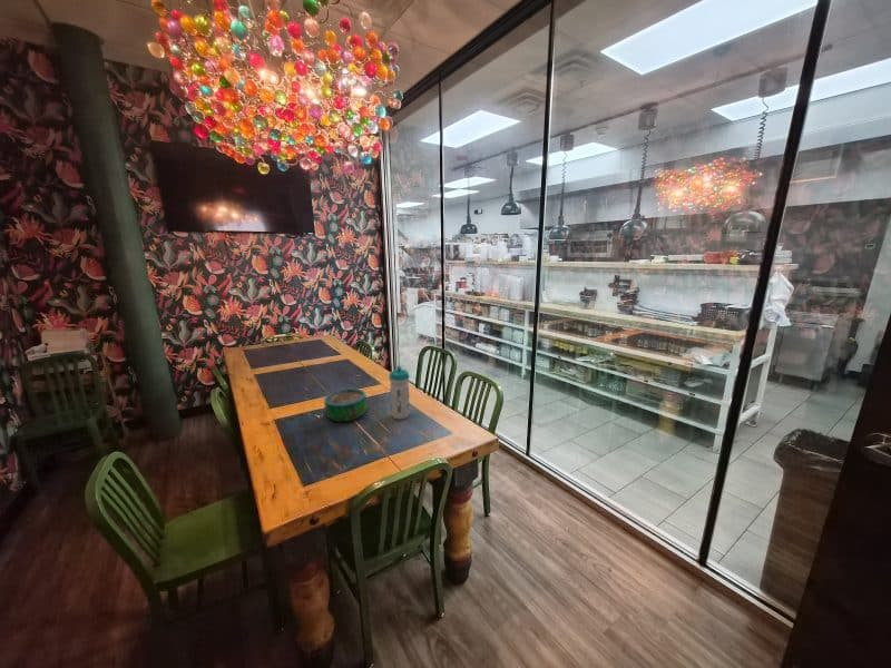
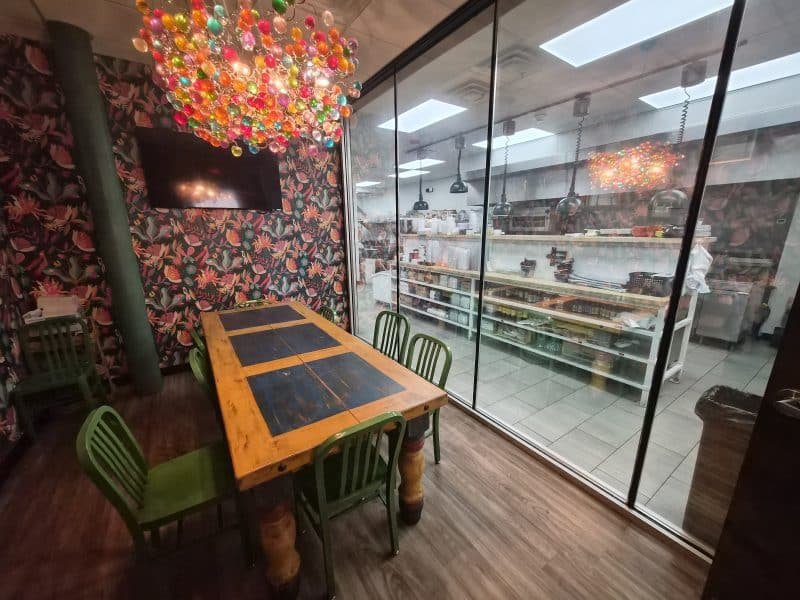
- decorative bowl (345, 404)
- water bottle (399, 391)
